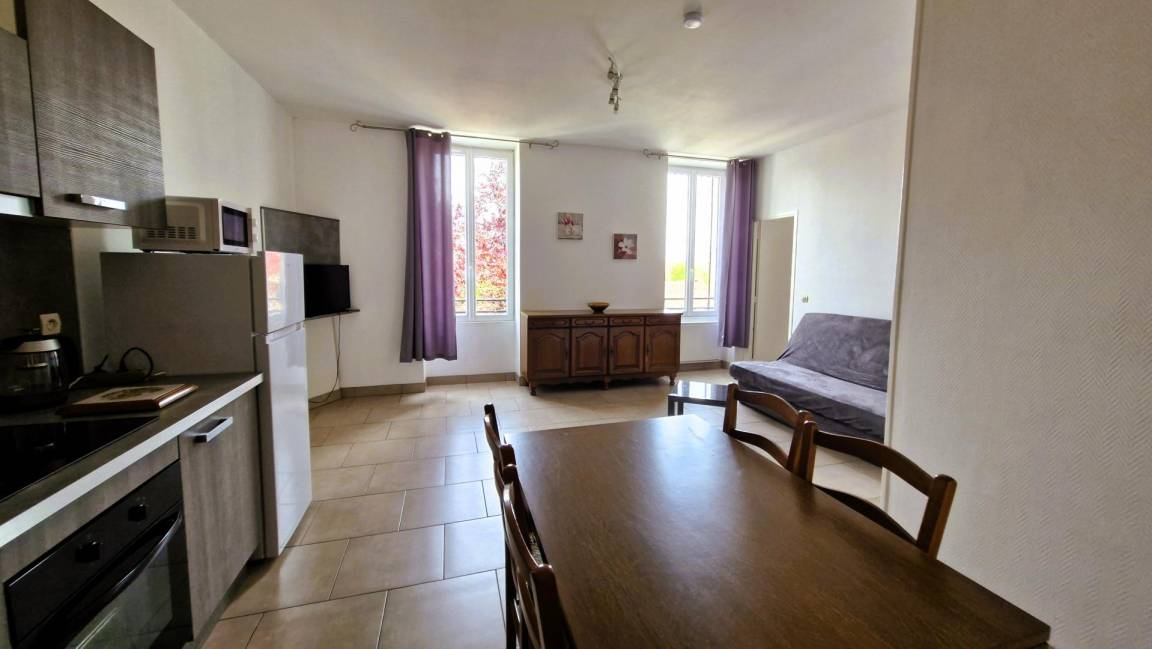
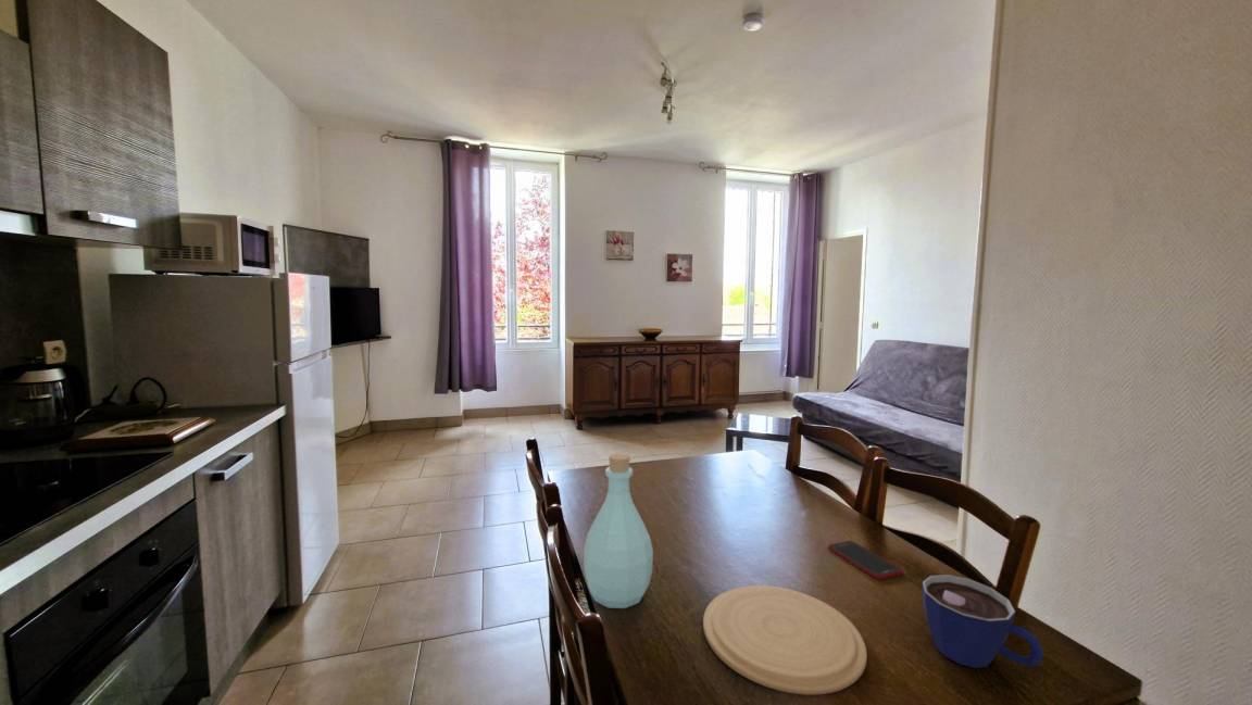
+ cup (978, 629)
+ bottle (618, 525)
+ cell phone (863, 558)
+ plate (780, 630)
